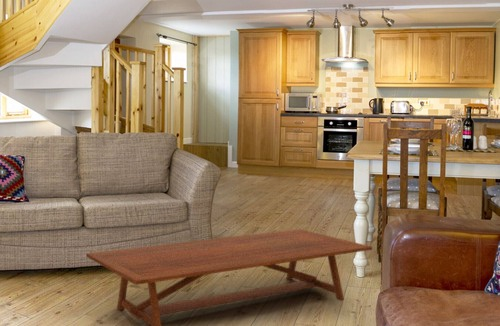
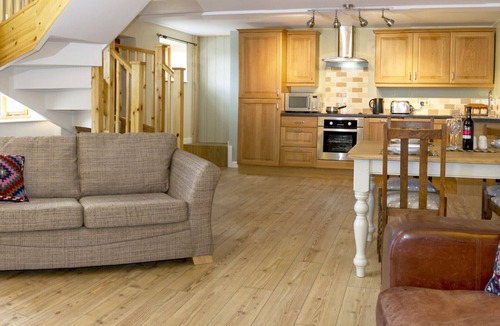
- coffee table (232, 270)
